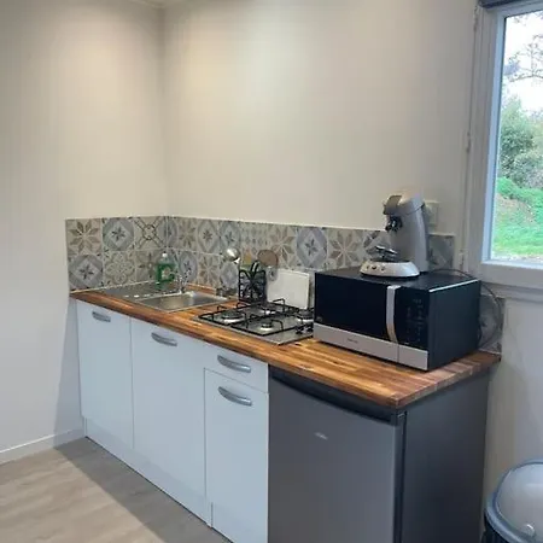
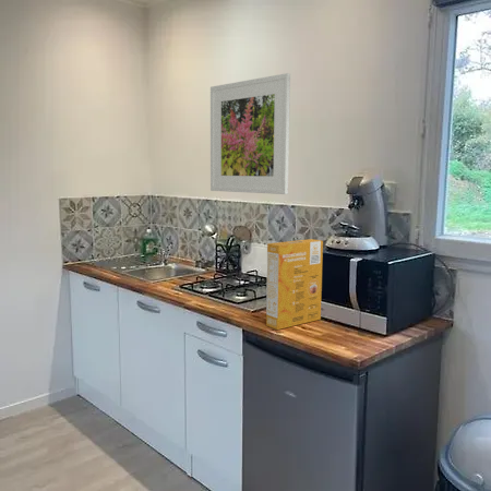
+ cereal box (295, 283)
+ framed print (247, 136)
